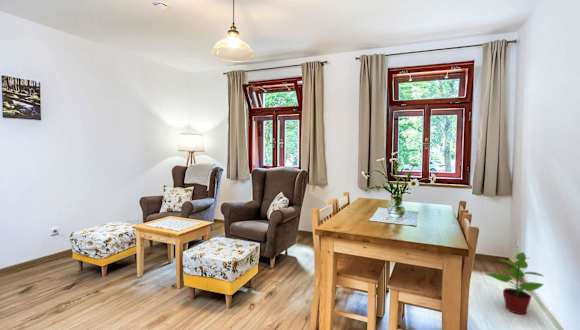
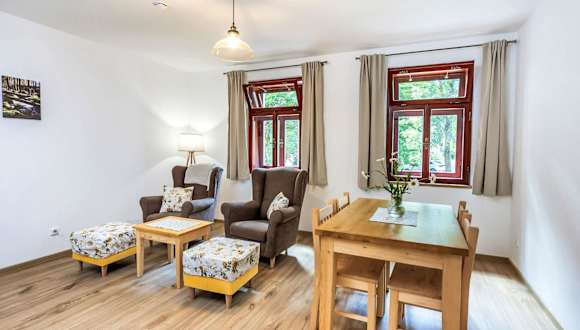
- potted plant (517, 281)
